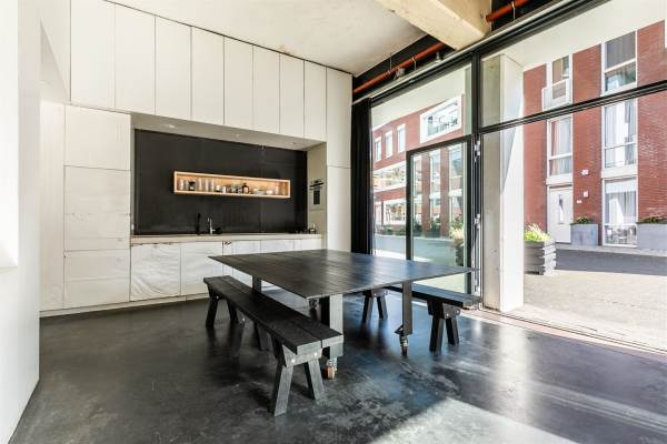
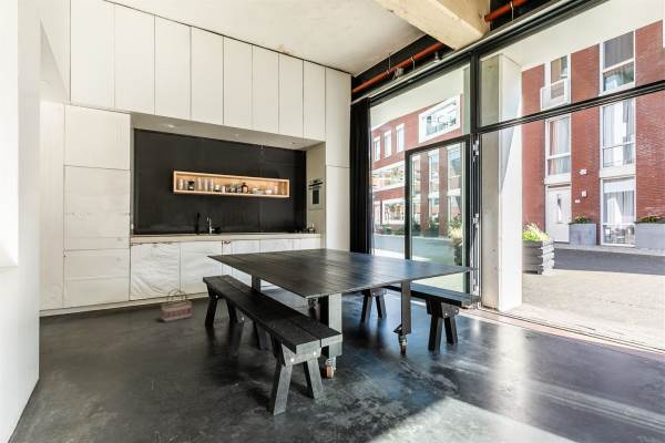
+ basket (176, 303)
